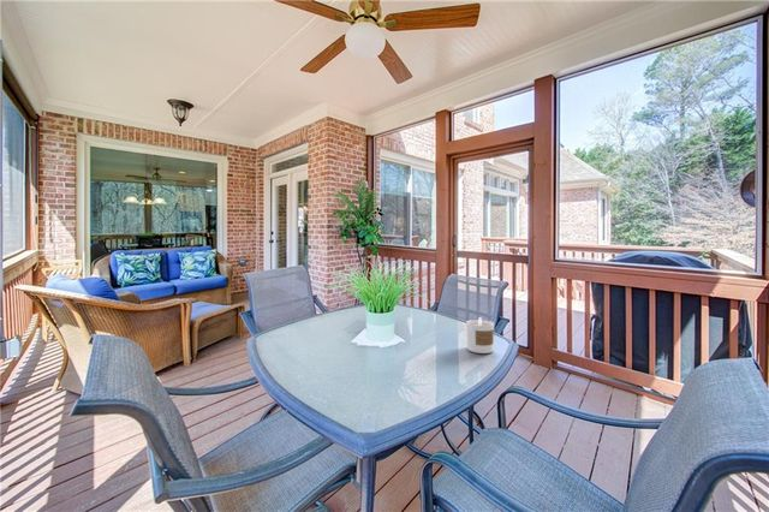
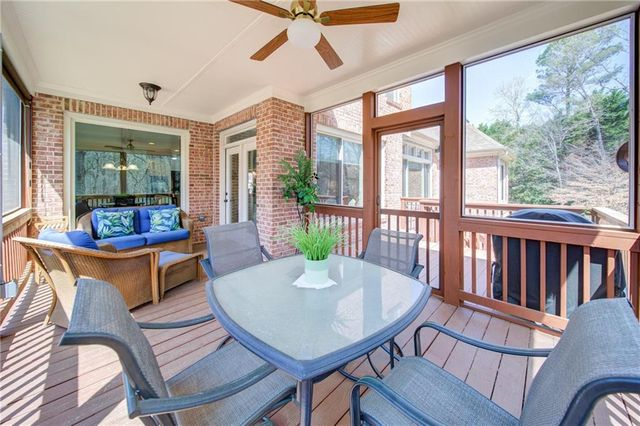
- candle (479, 333)
